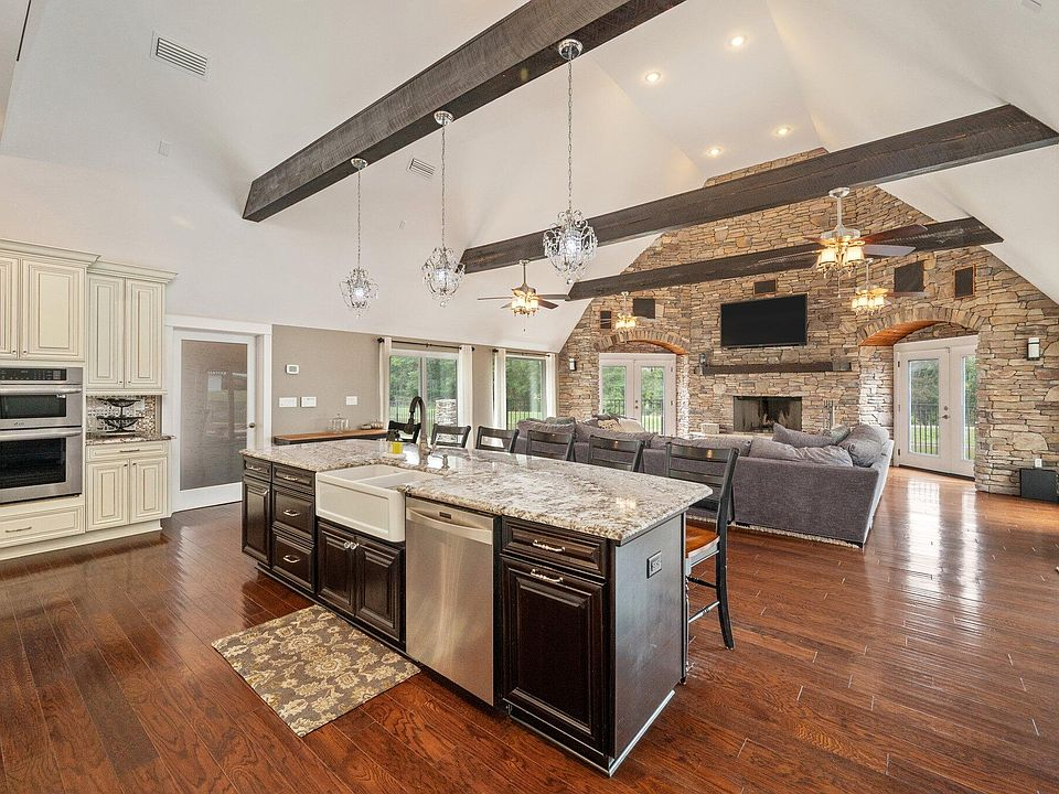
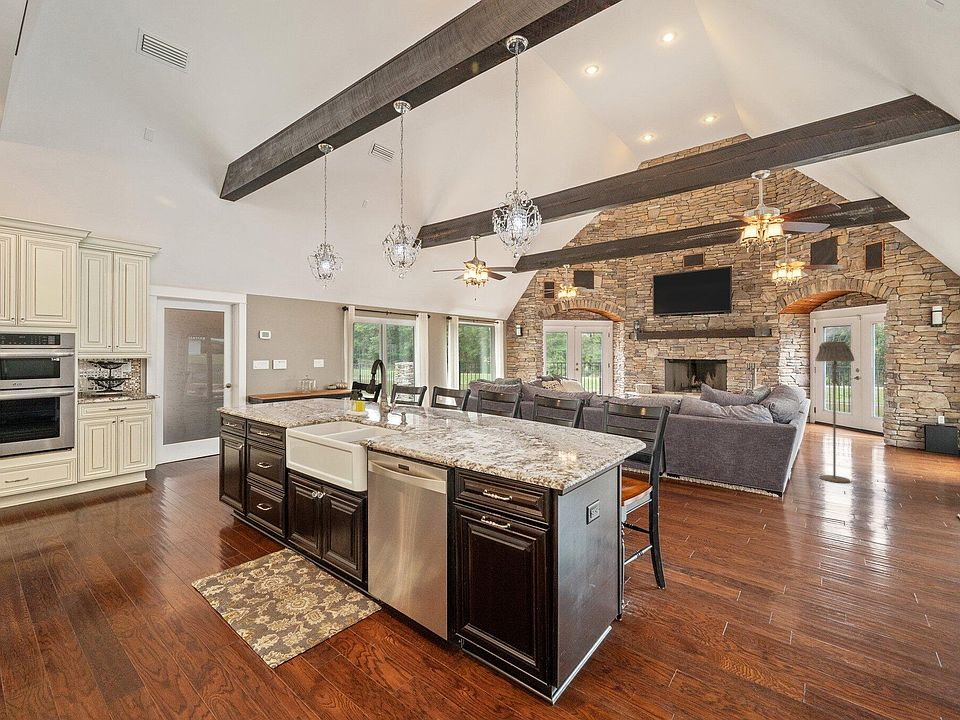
+ floor lamp (834, 410)
